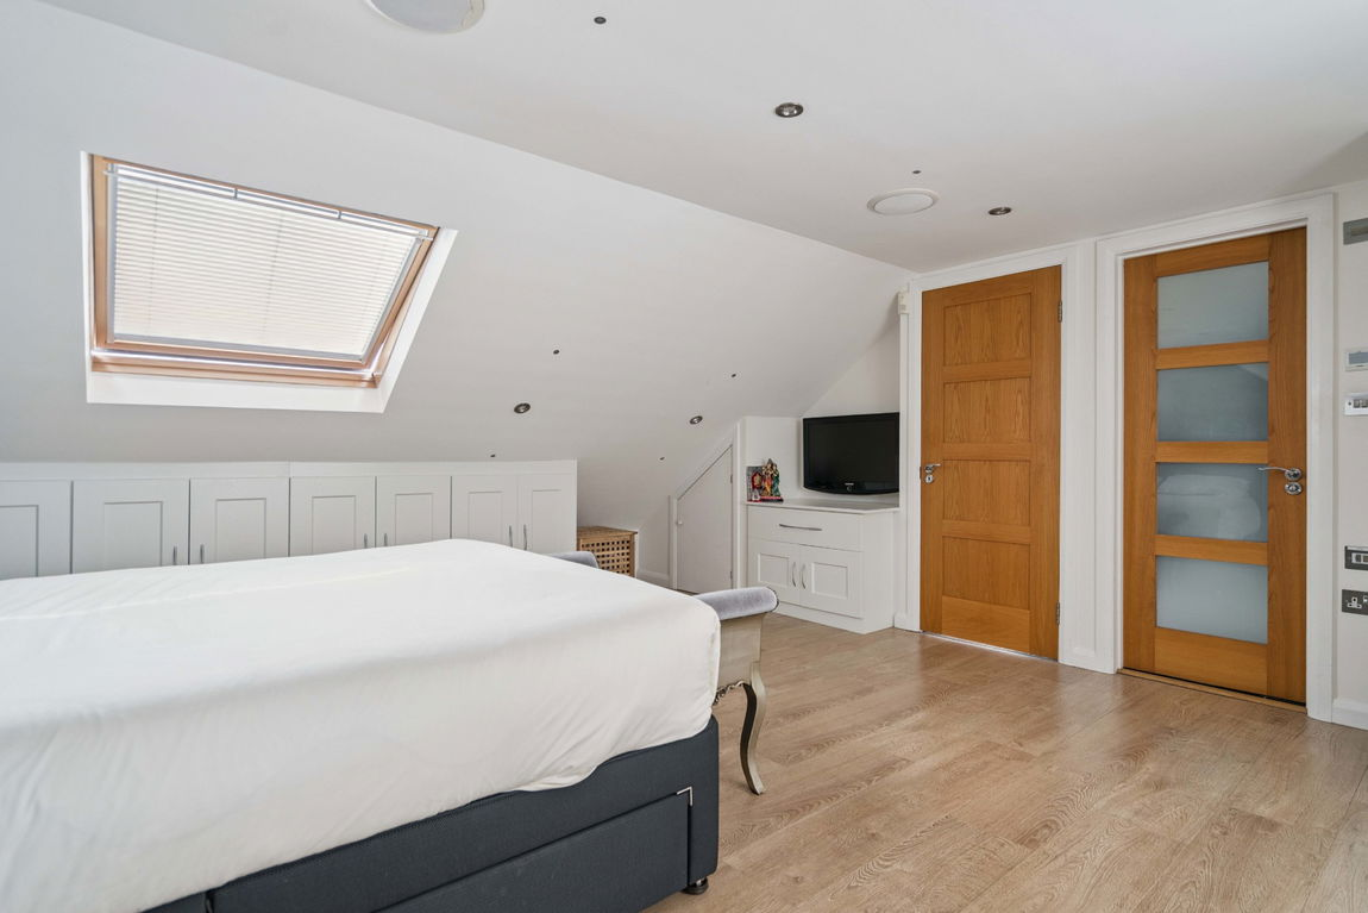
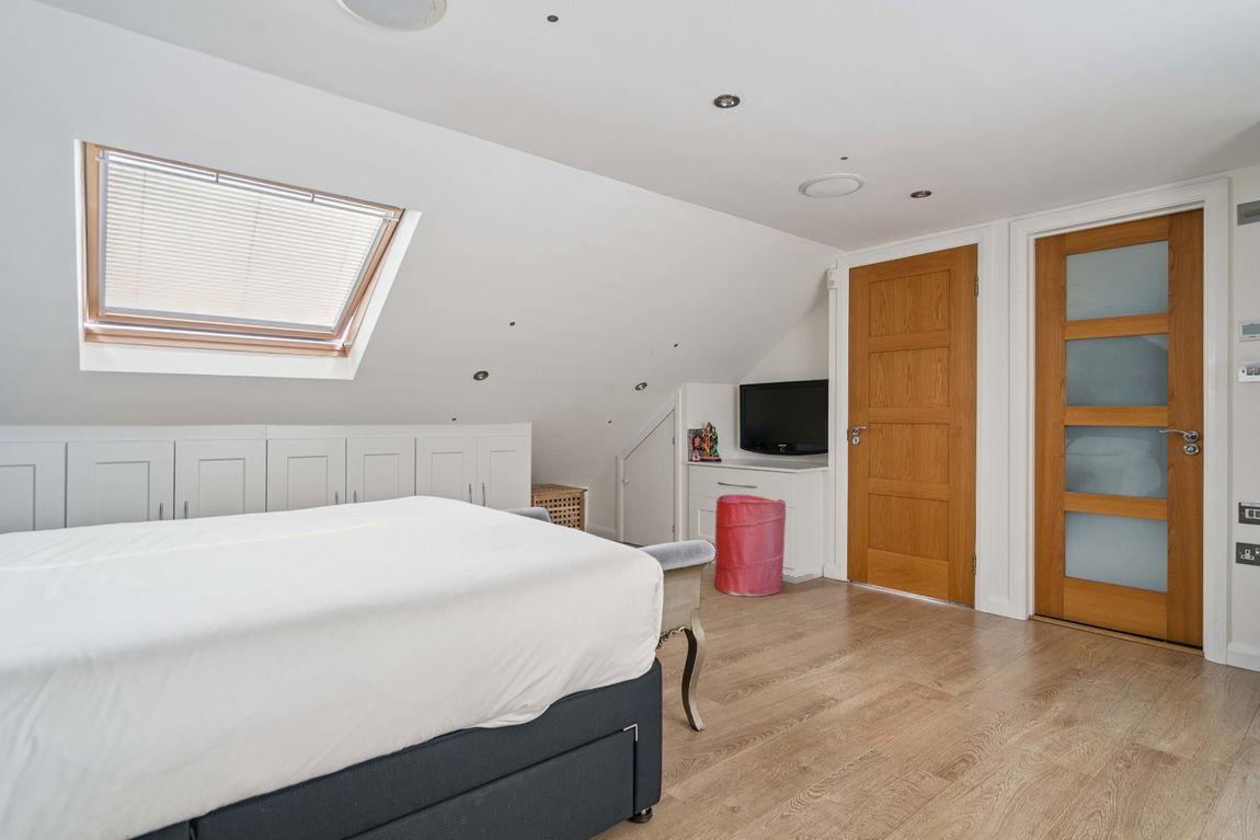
+ laundry hamper (749, 541)
